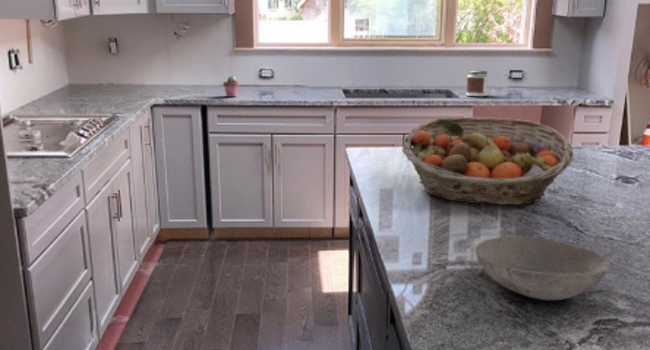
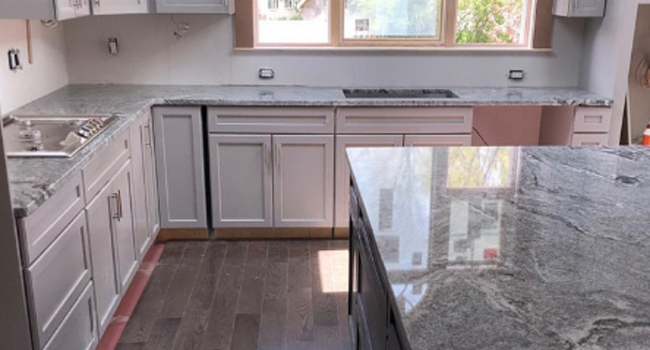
- bowl (539, 270)
- potted succulent (231, 85)
- jar (477, 83)
- fruit basket (484, 158)
